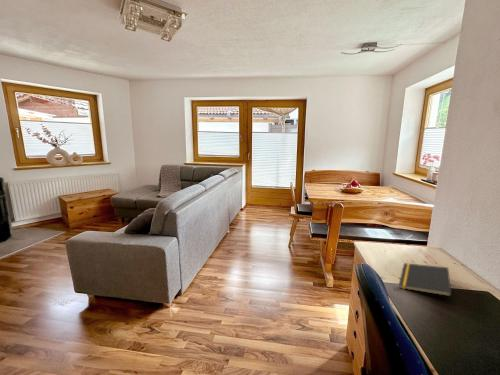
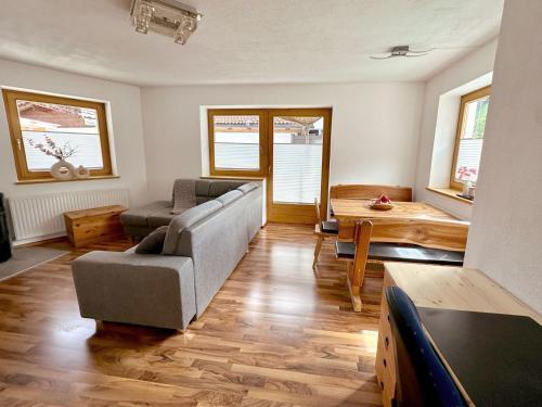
- notepad (424, 277)
